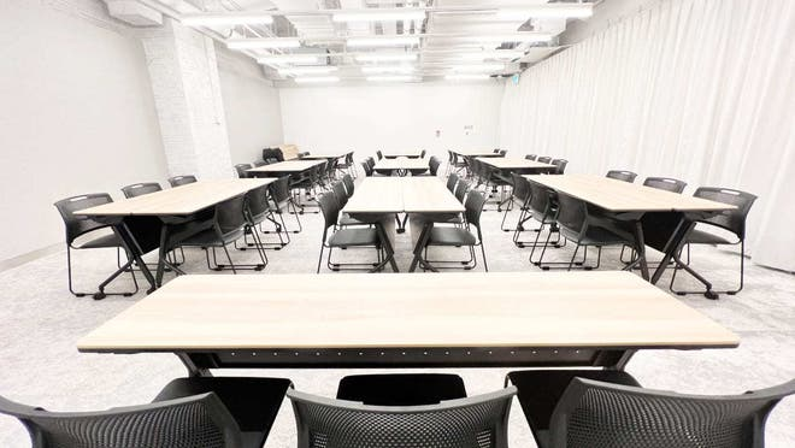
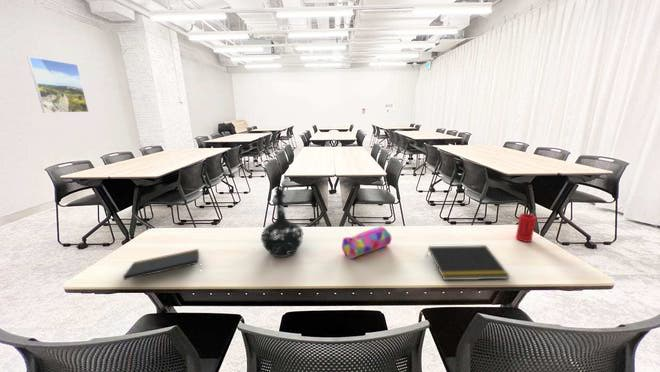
+ pencil case (366, 241)
+ cup (525, 227)
+ bottle (281, 220)
+ notepad (165, 262)
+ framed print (61, 87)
+ notepad (466, 261)
